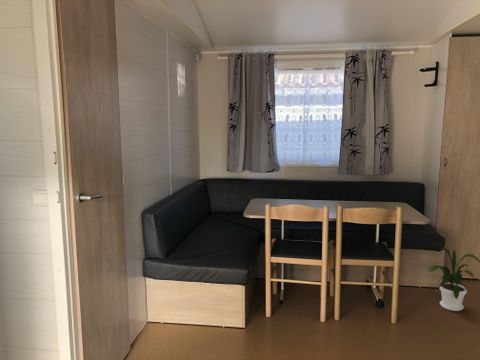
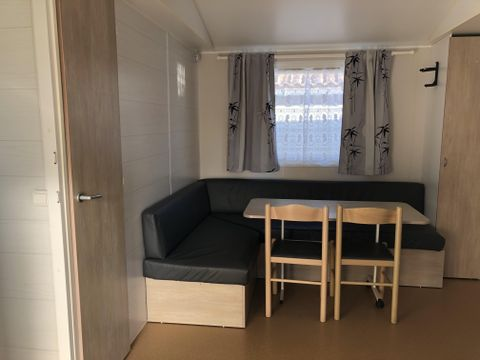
- house plant (452, 276)
